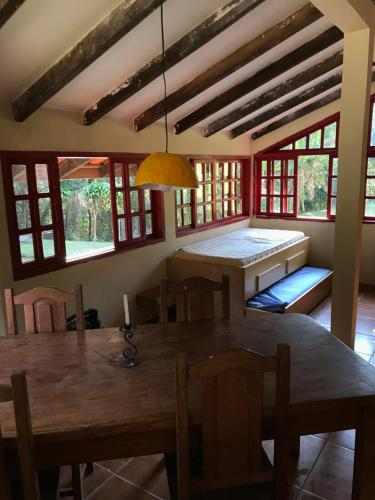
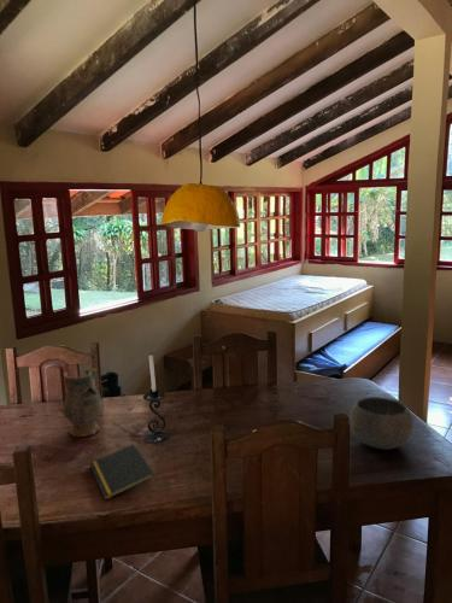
+ notepad (121, 469)
+ ceramic pitcher (81, 402)
+ bowl (380, 423)
